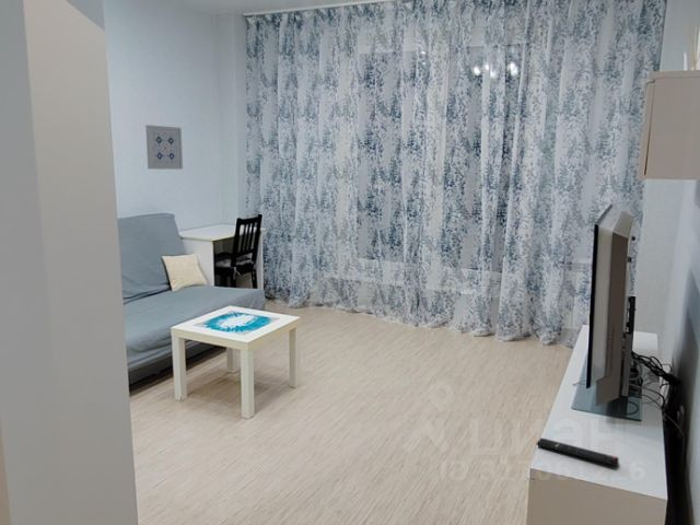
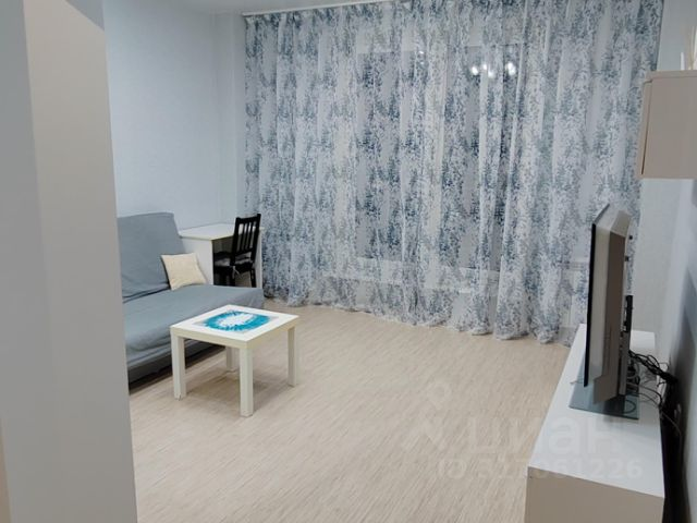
- remote control (576, 452)
- wall art (164, 148)
